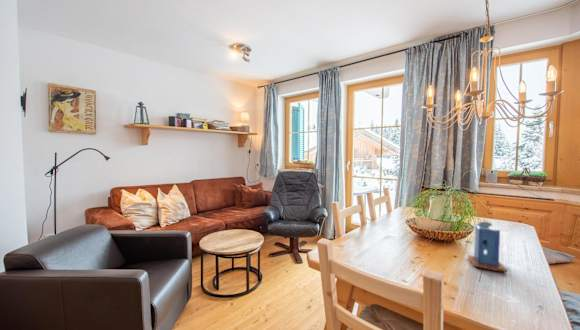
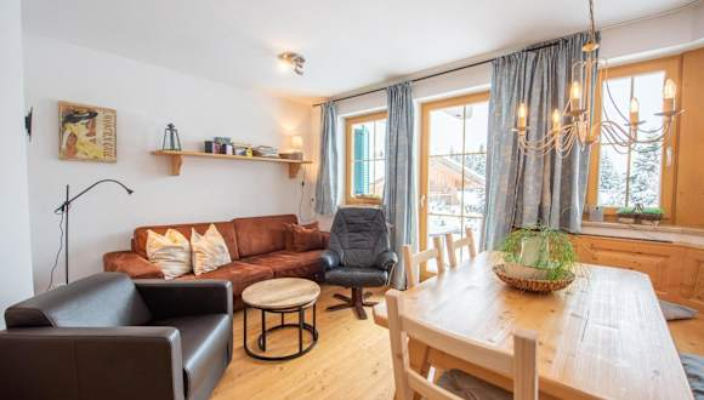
- candle (487, 242)
